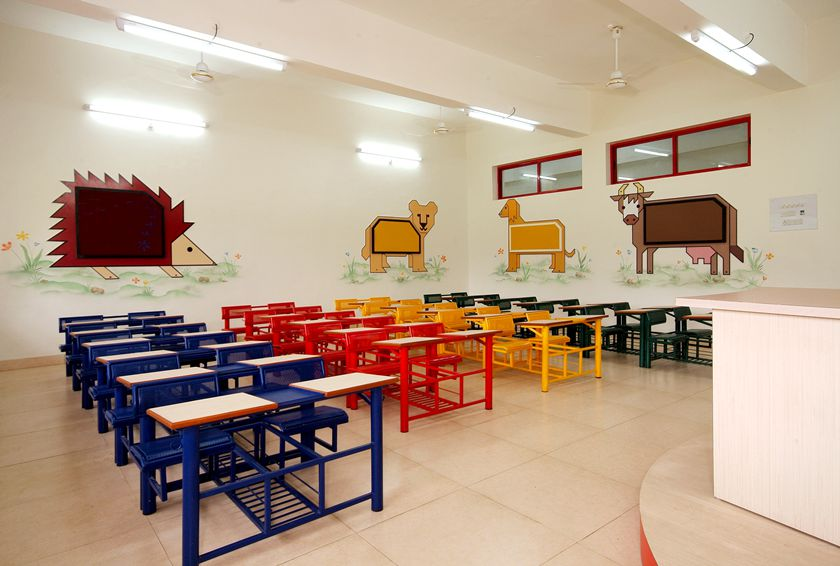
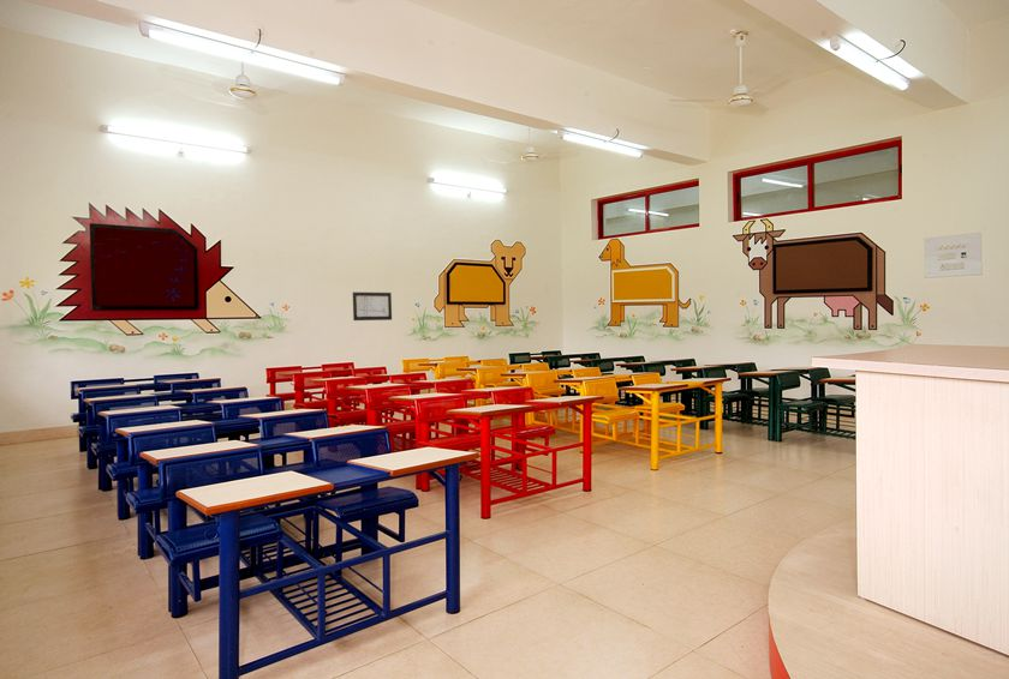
+ wall art (372, 306)
